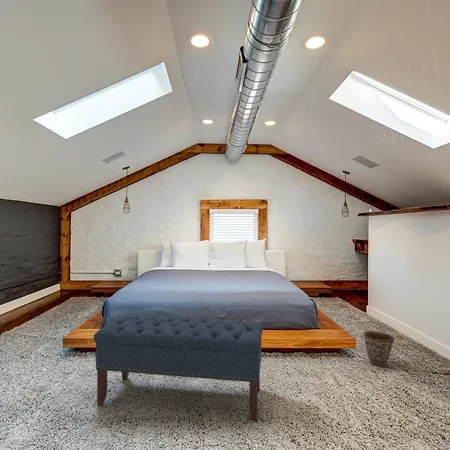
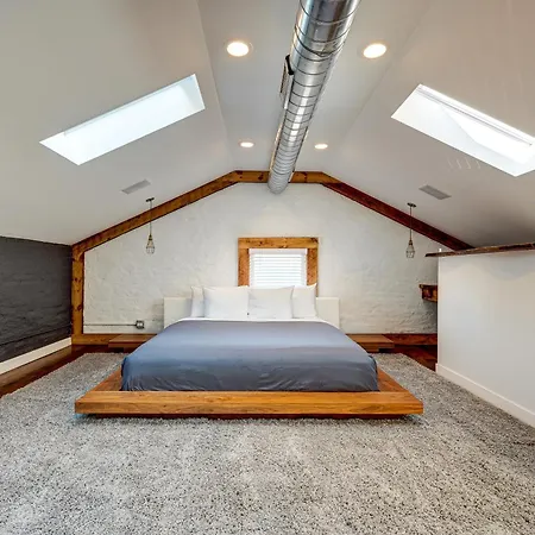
- bench (182, 359)
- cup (378, 349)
